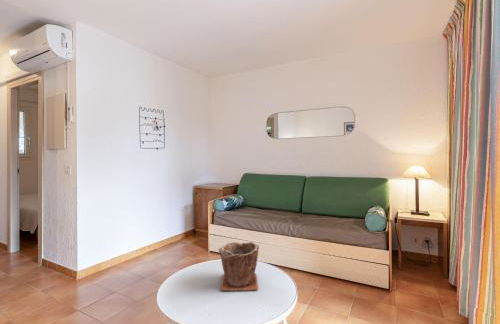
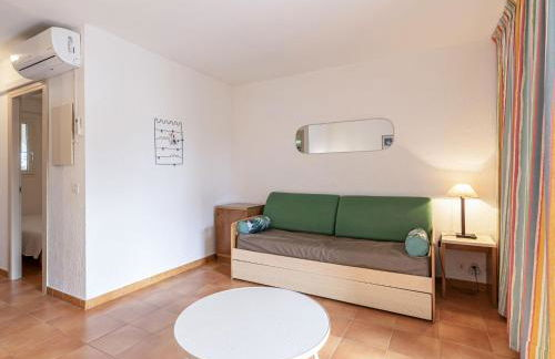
- plant pot (239, 263)
